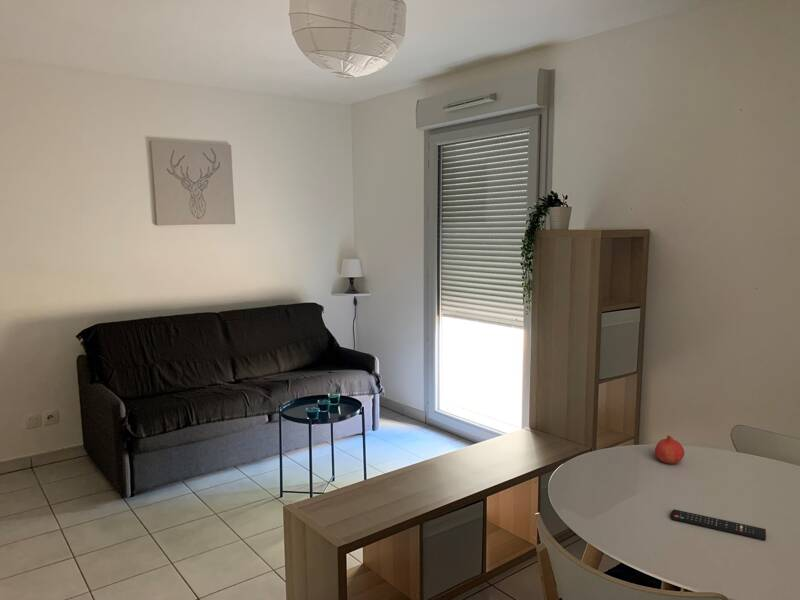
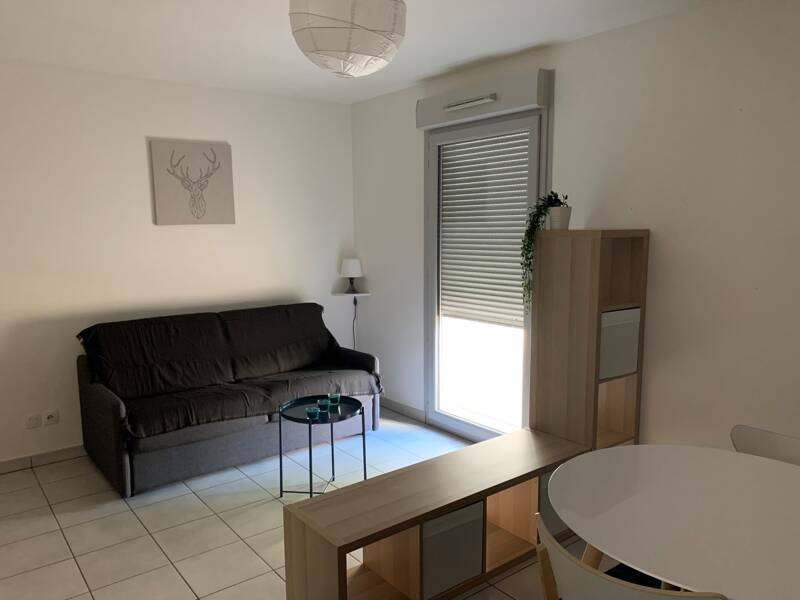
- fruit (669, 448)
- remote control (716, 524)
